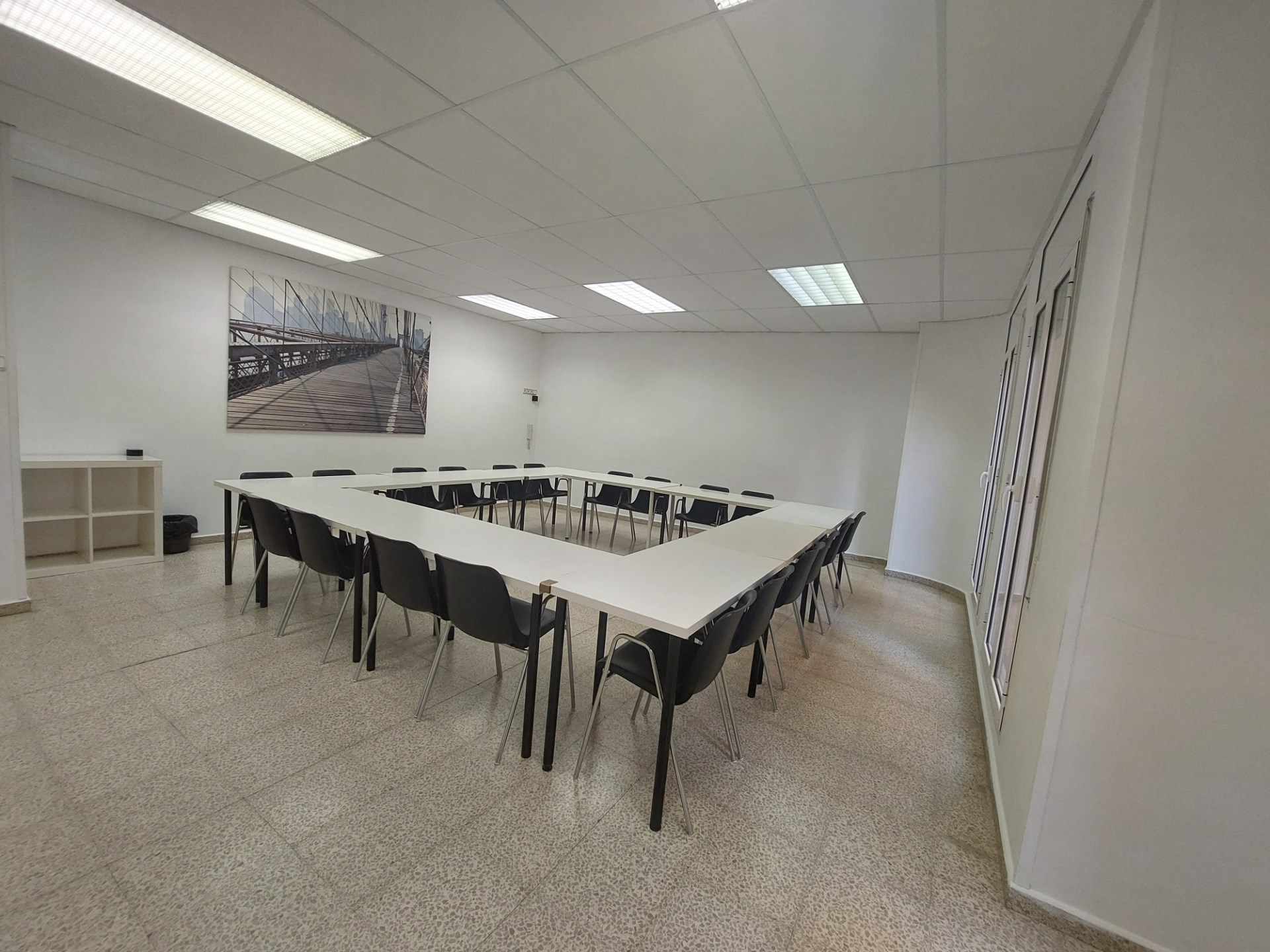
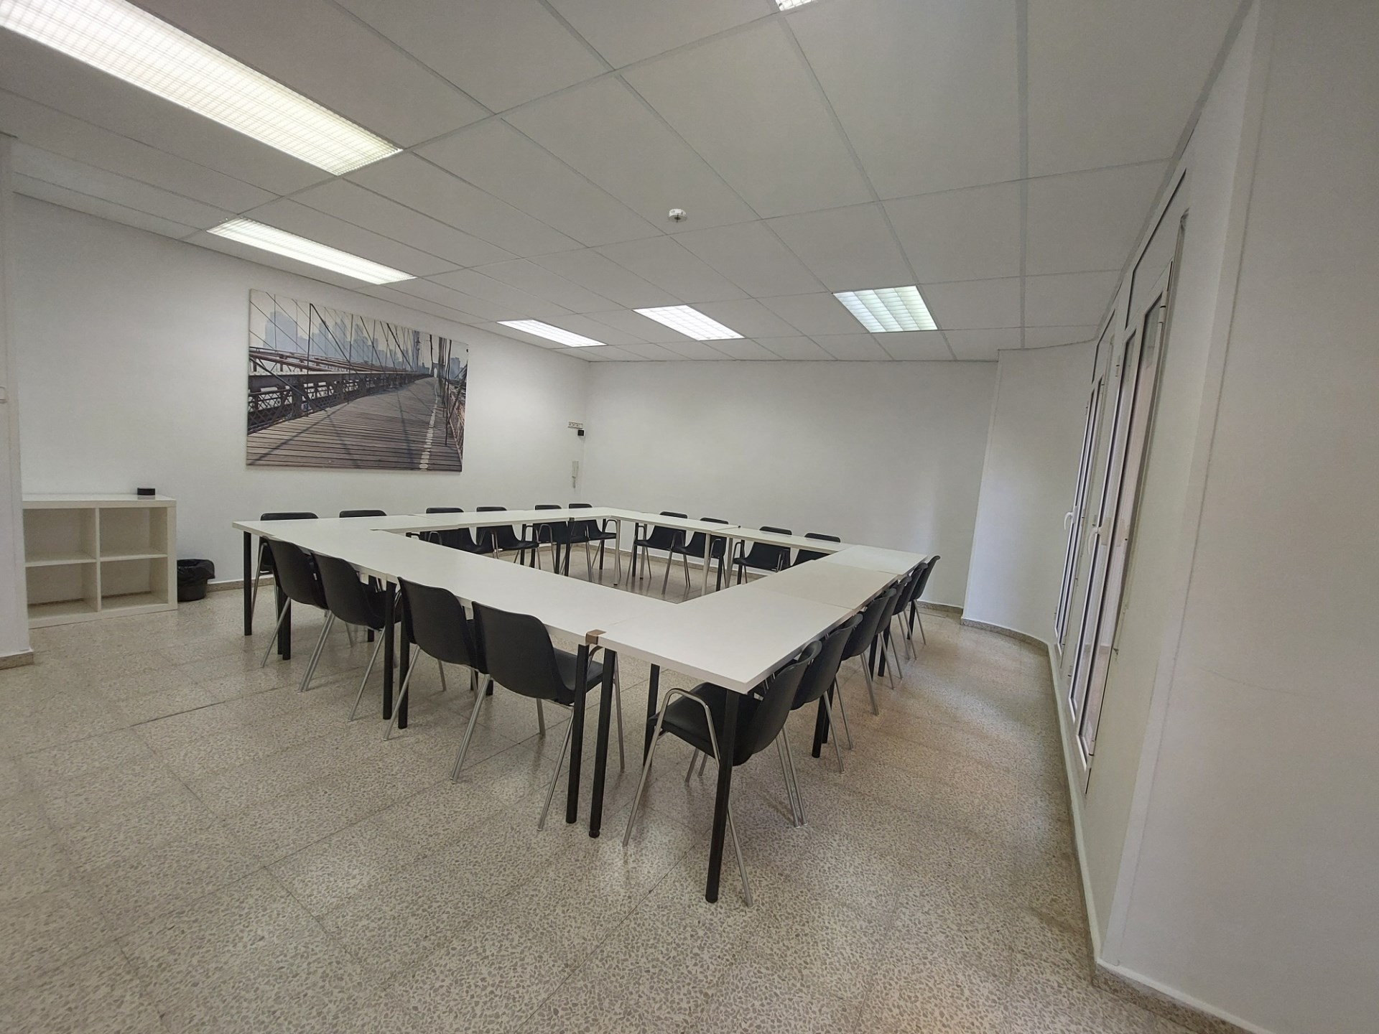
+ smoke detector (676, 215)
